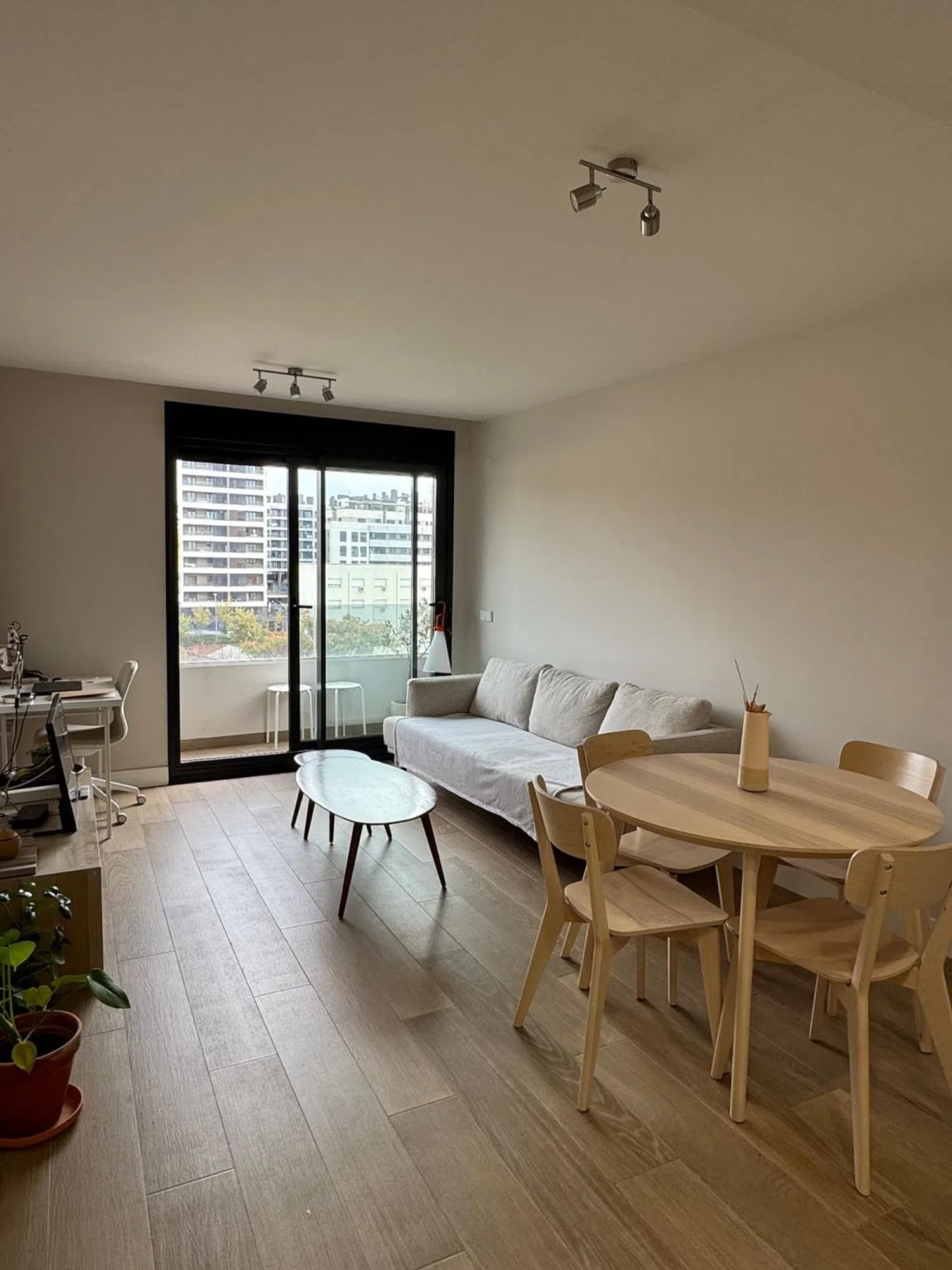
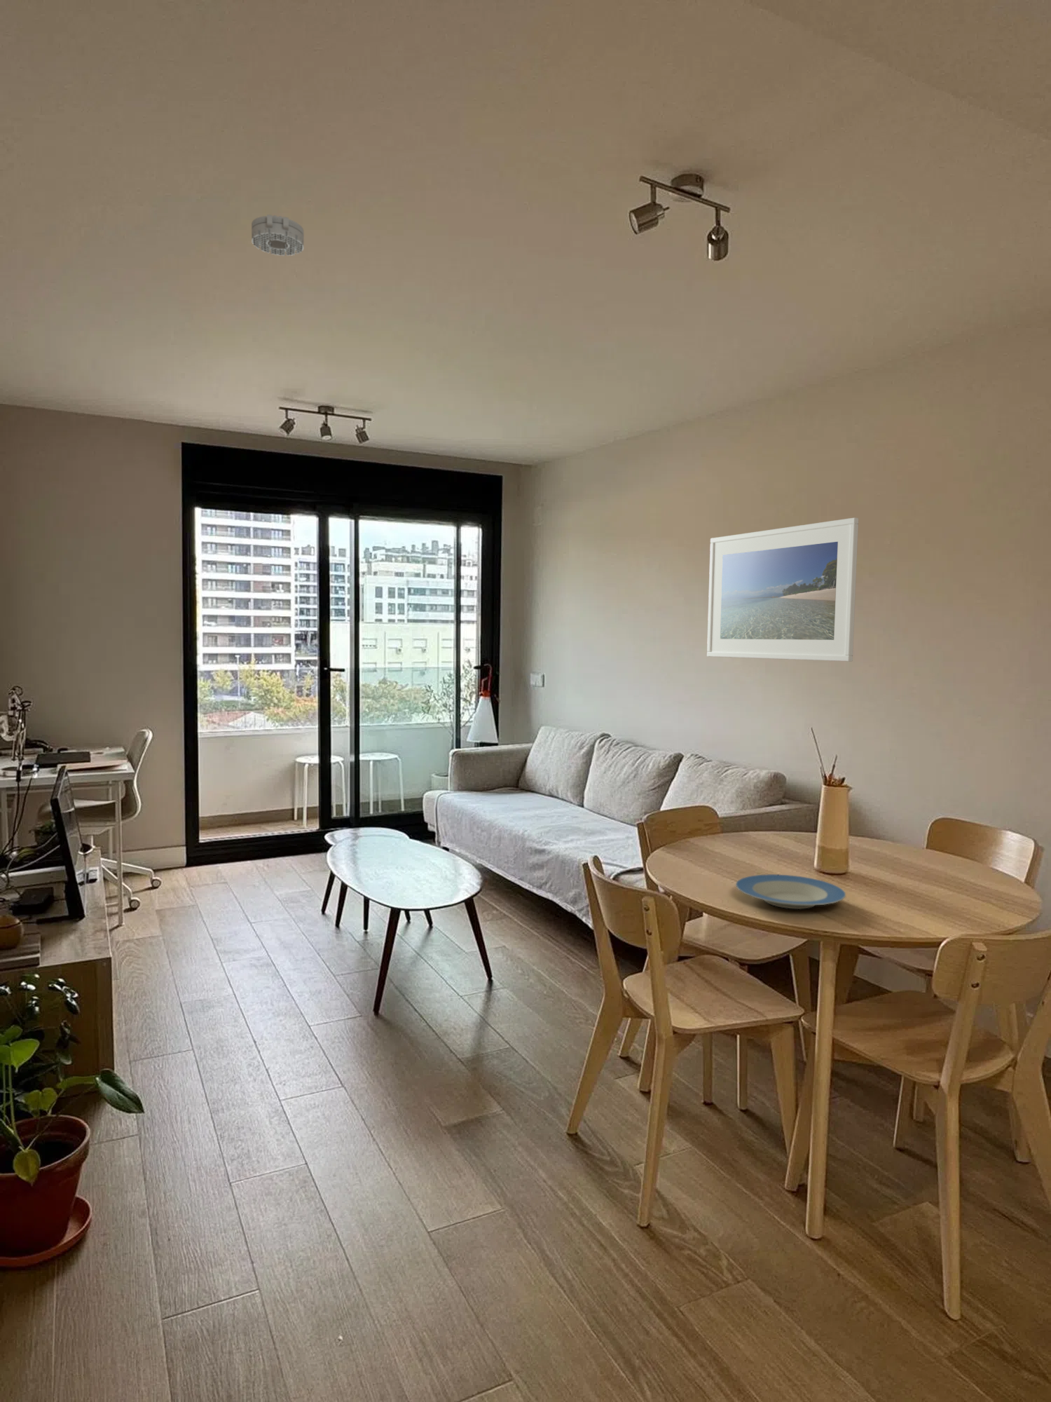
+ smoke detector (277, 234)
+ plate (789, 894)
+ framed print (775, 594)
